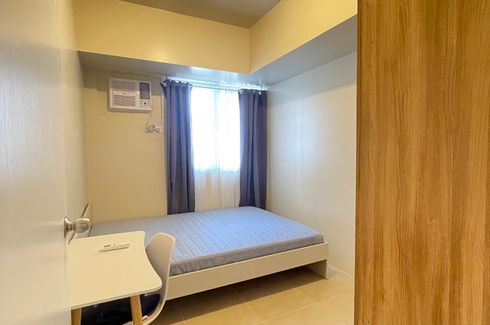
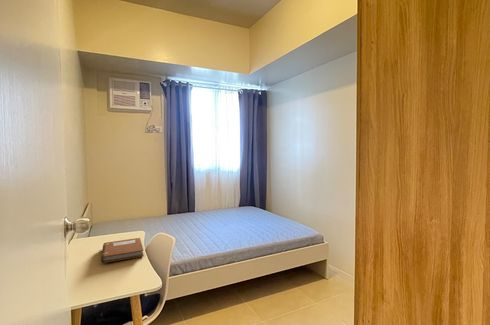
+ notebook (122, 248)
